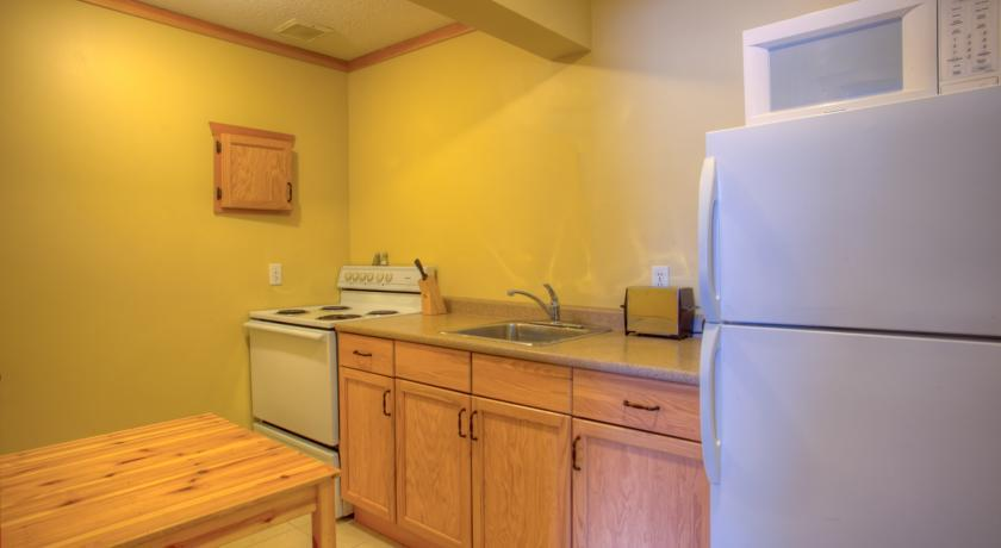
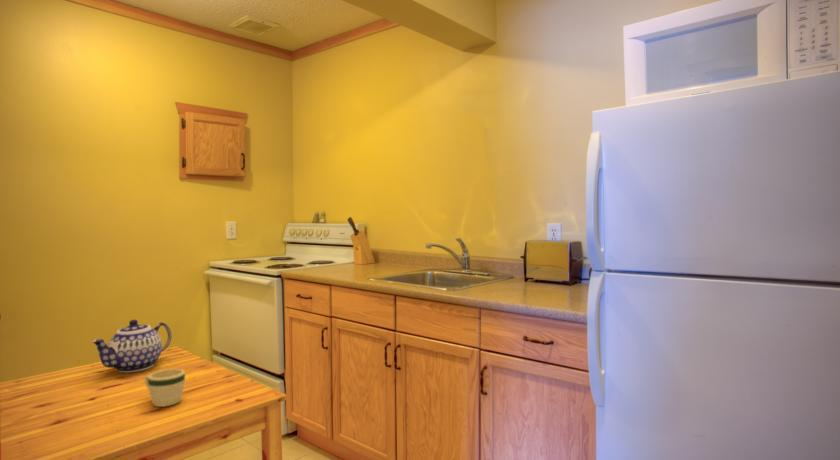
+ mug (162, 386)
+ teapot (135, 343)
